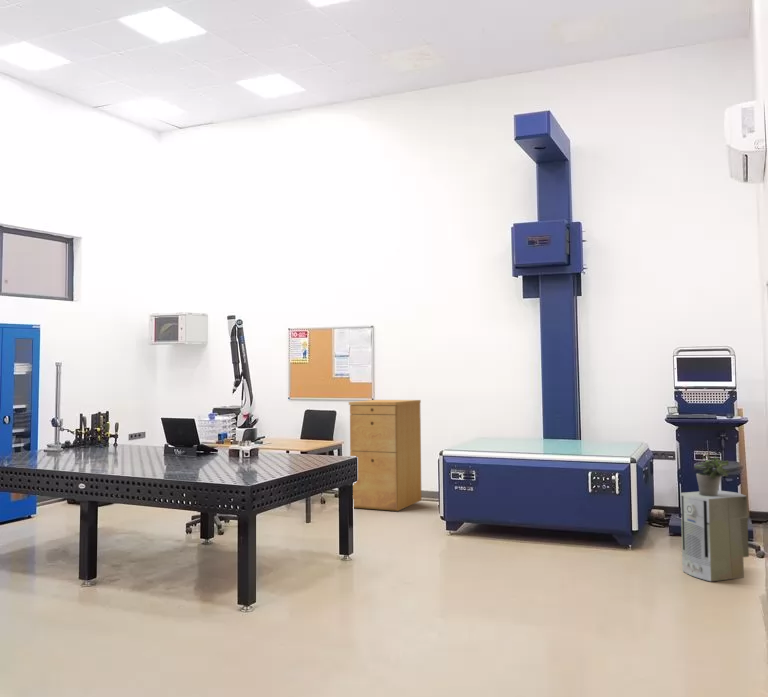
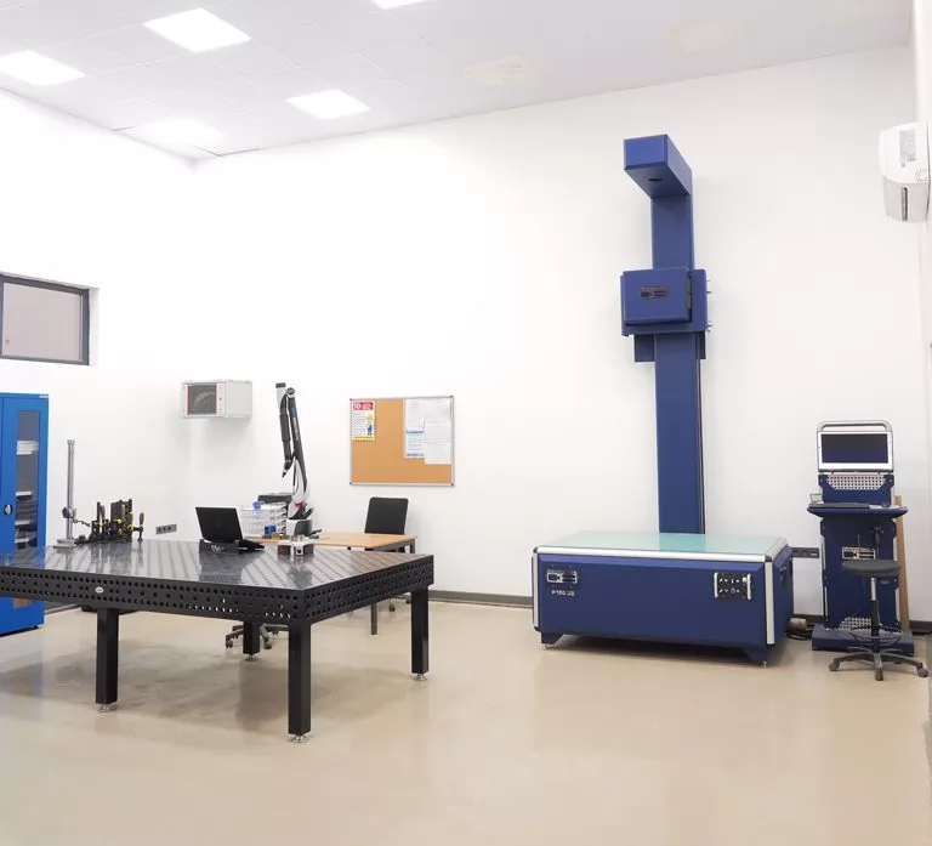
- potted plant (714, 474)
- air purifier (714, 534)
- filing cabinet (386, 452)
